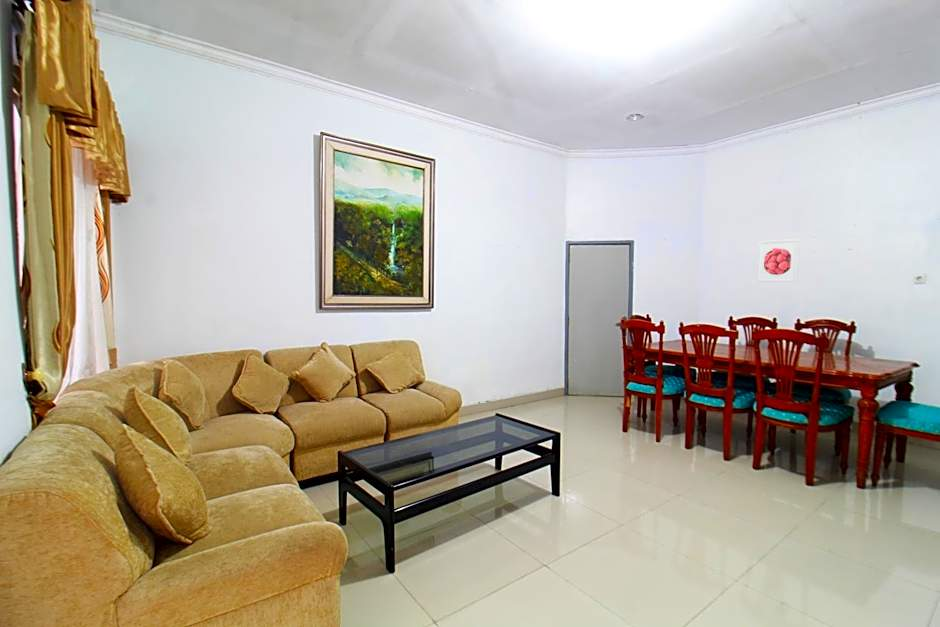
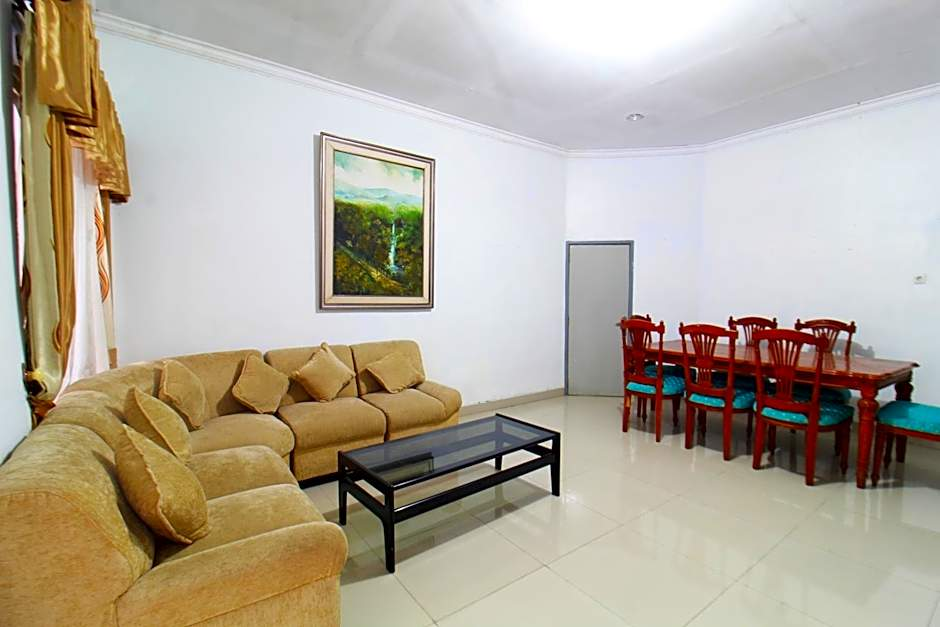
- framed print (777, 261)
